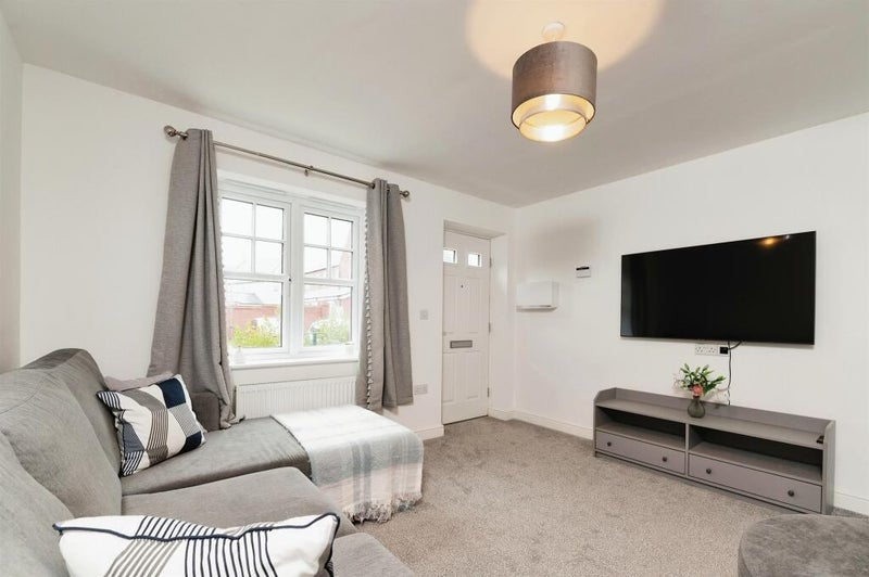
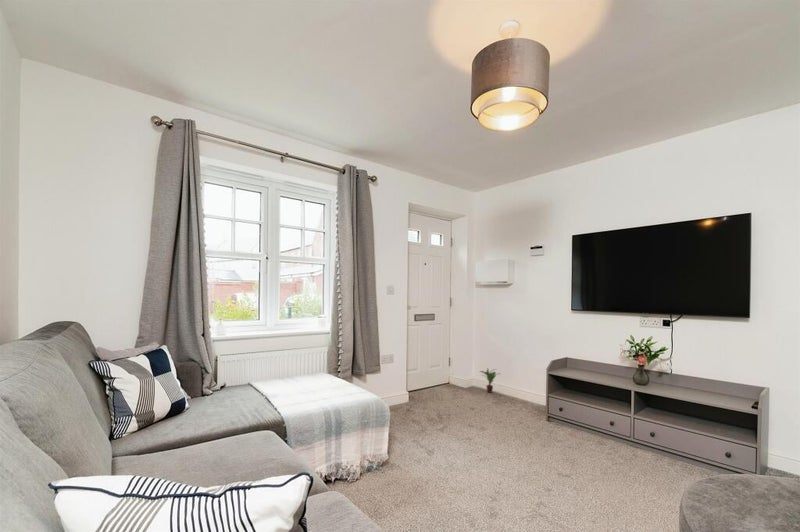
+ potted plant (489, 381)
